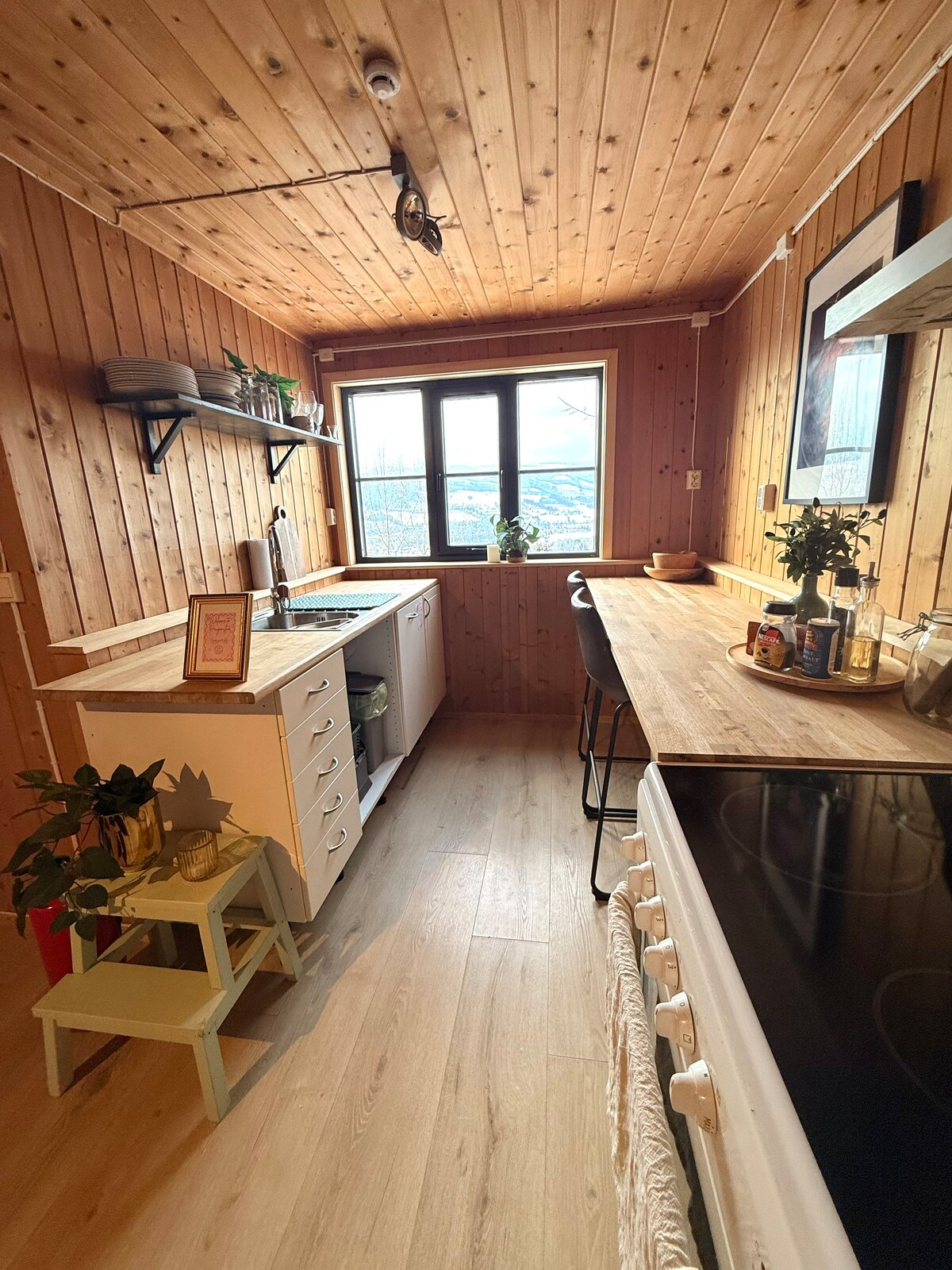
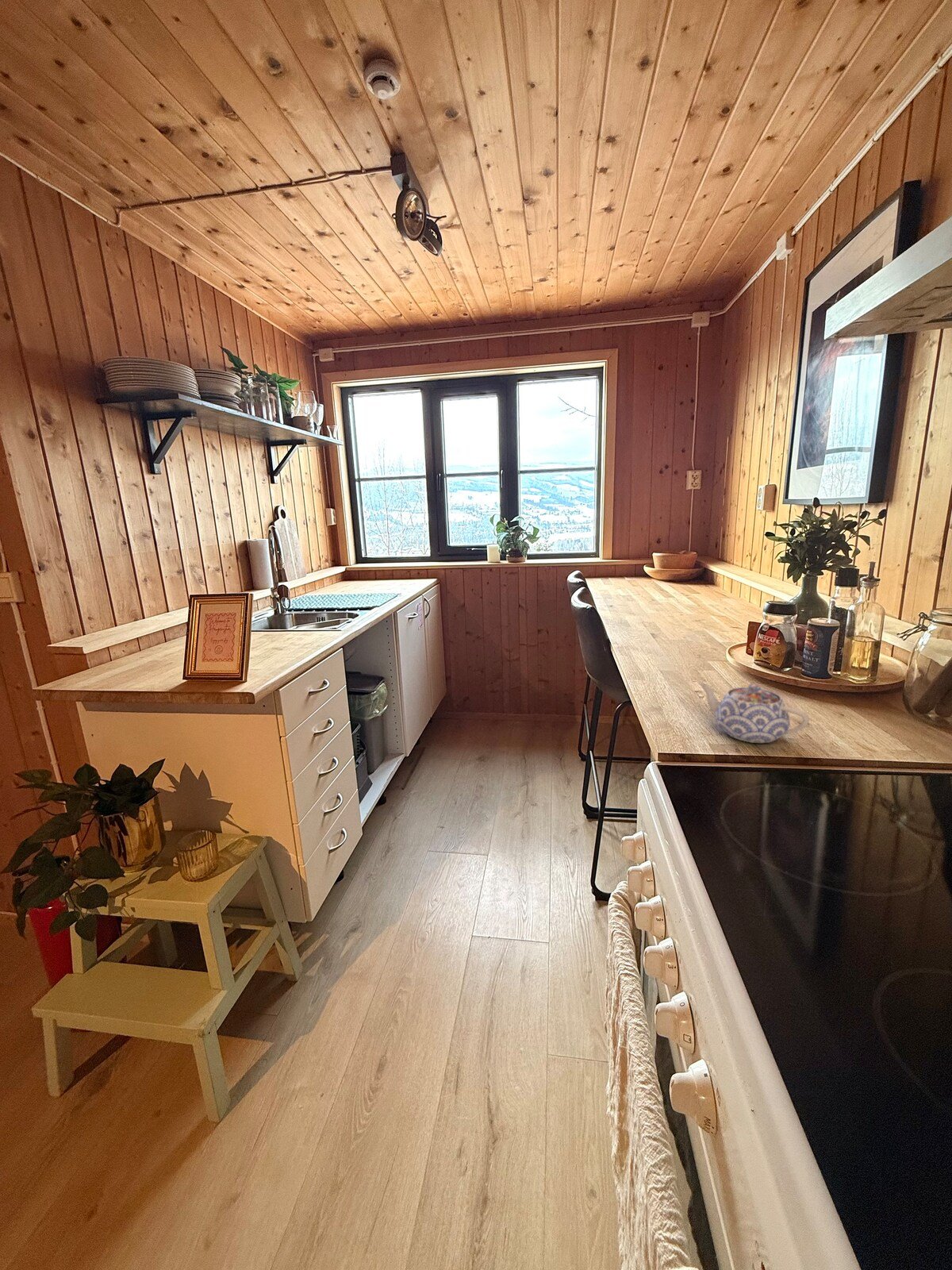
+ teapot (748, 709)
